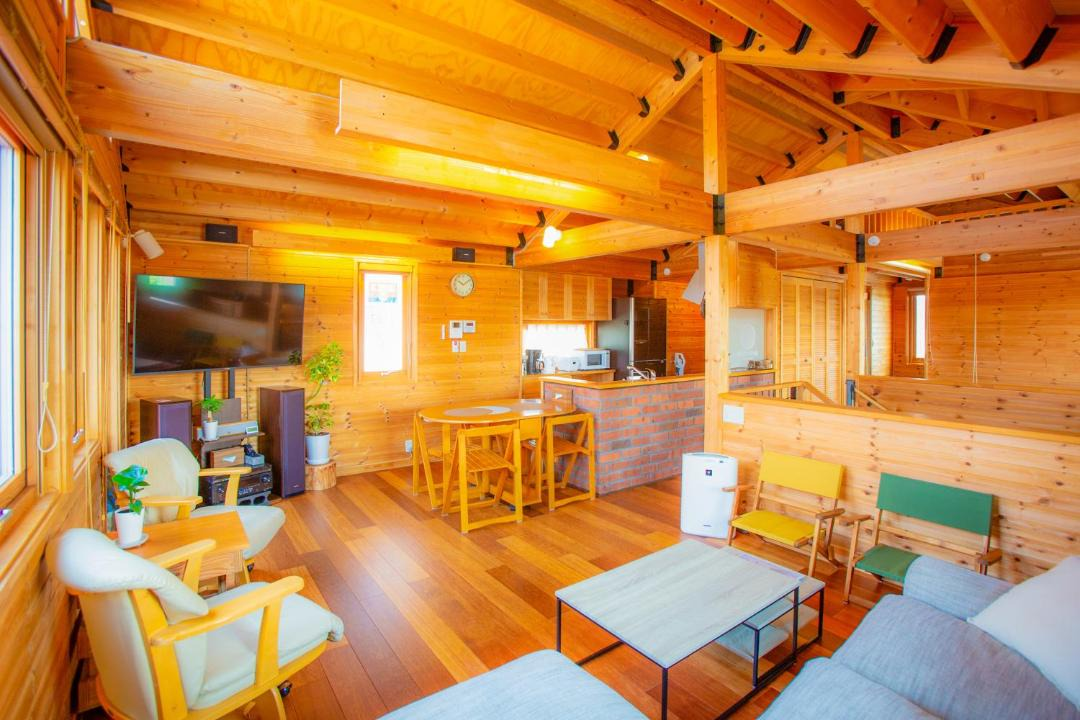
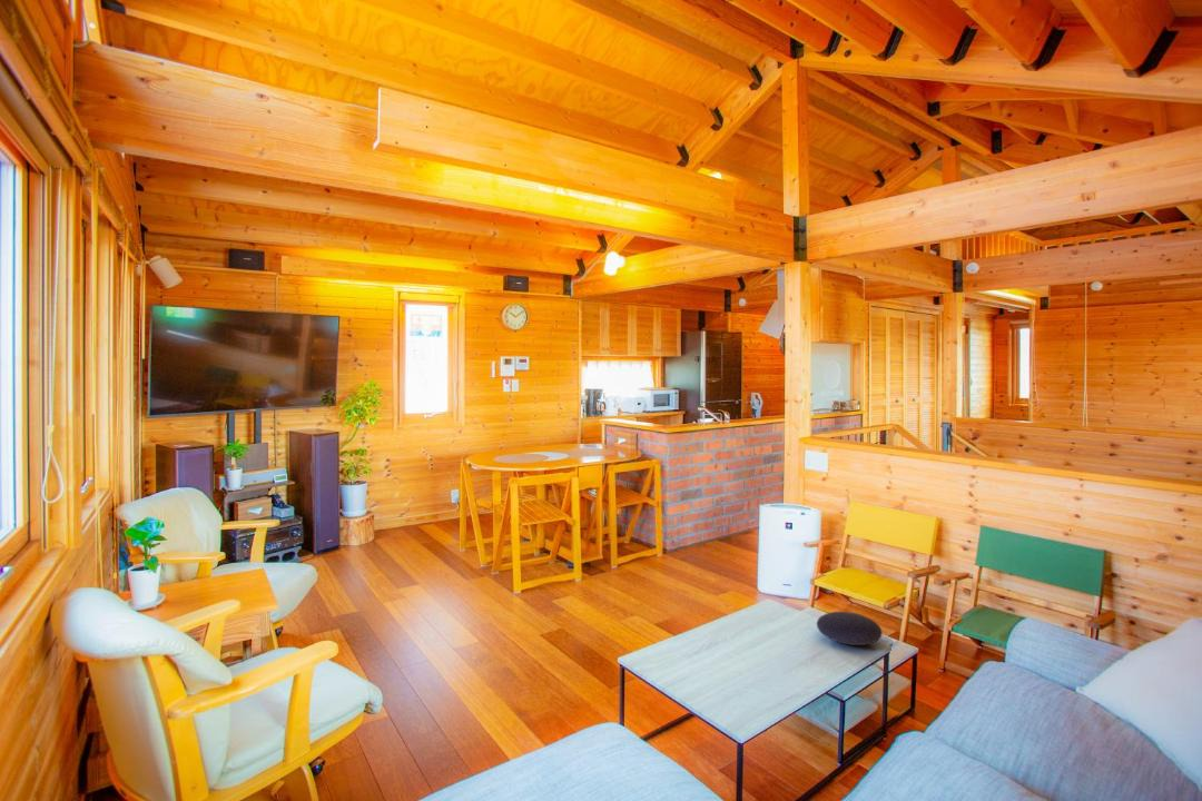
+ cushion (848, 627)
